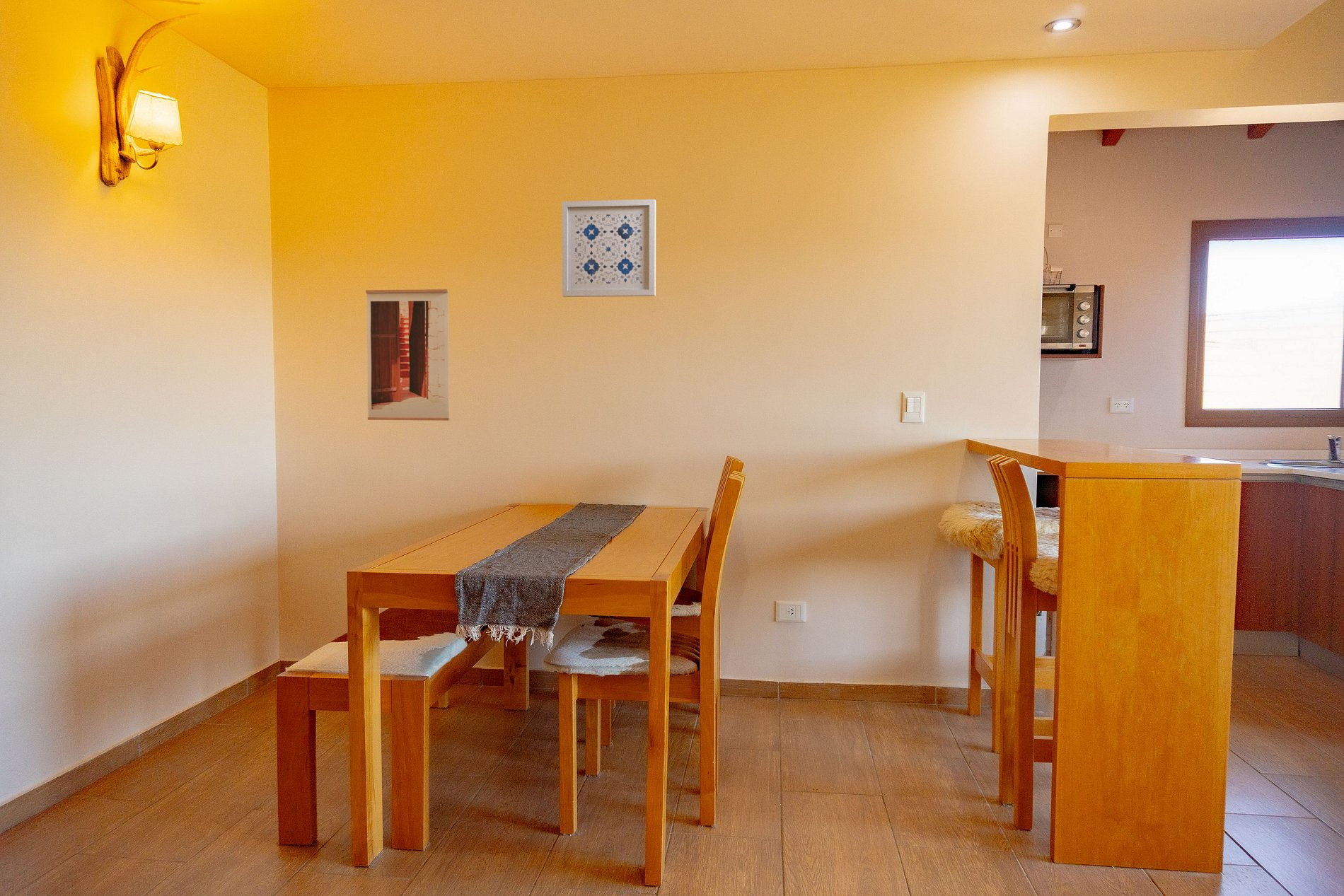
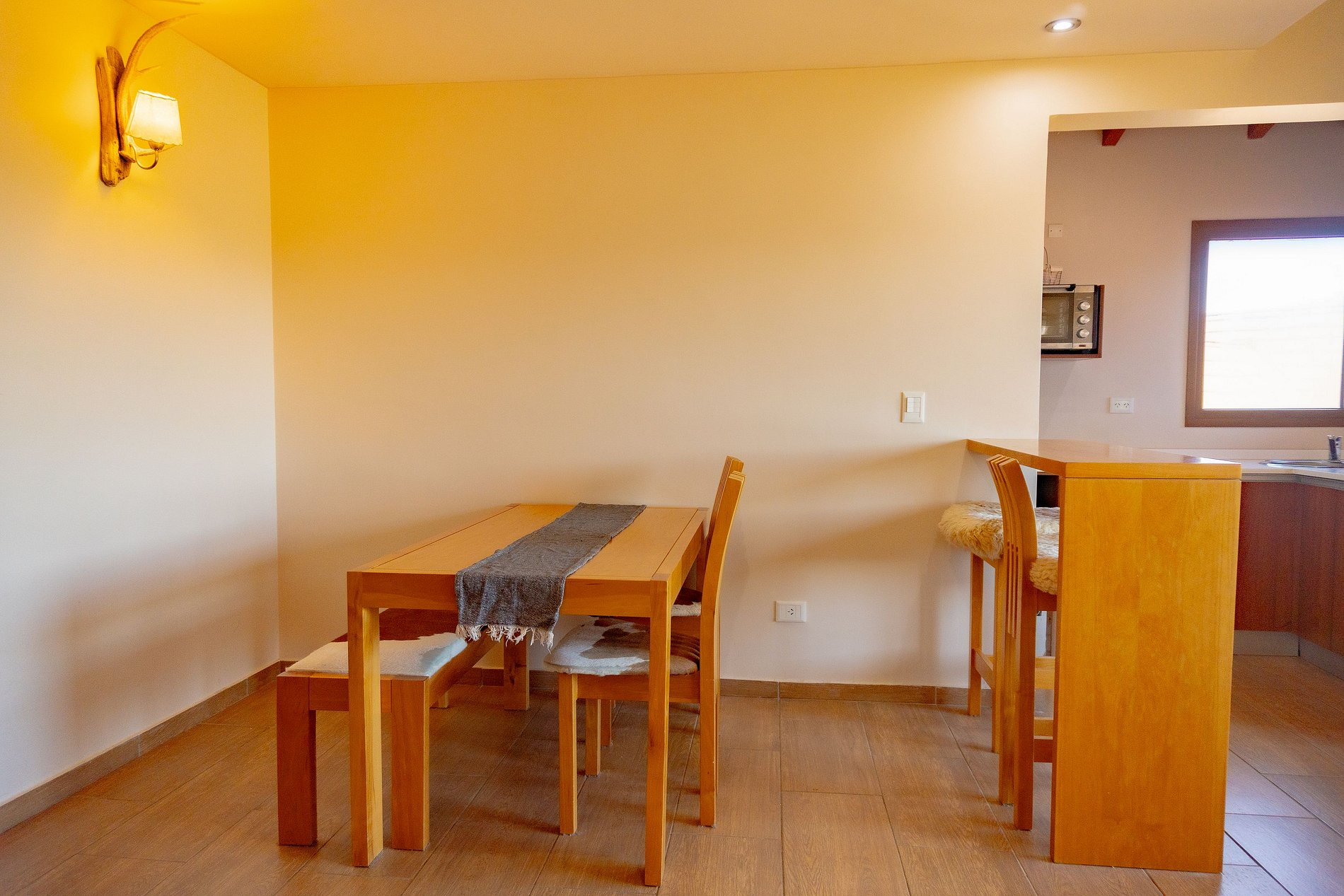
- wall art (608, 248)
- wall art (407, 355)
